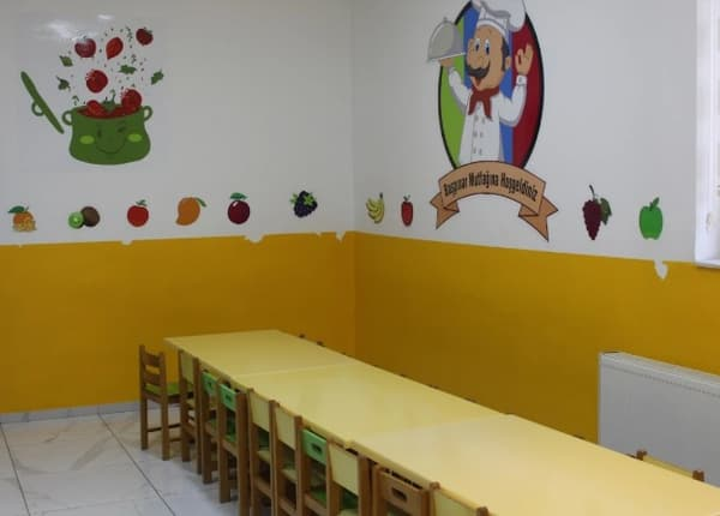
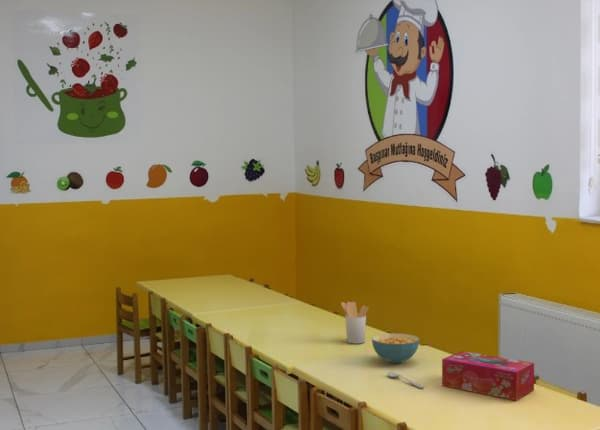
+ tissue box (487, 374)
+ spoon (405, 378)
+ cereal bowl (395, 350)
+ utensil holder (353, 321)
